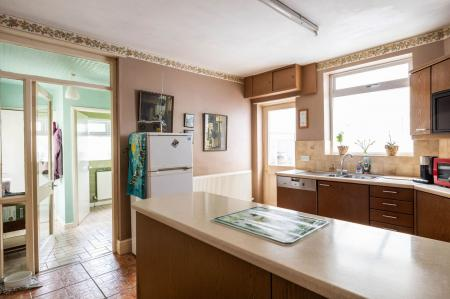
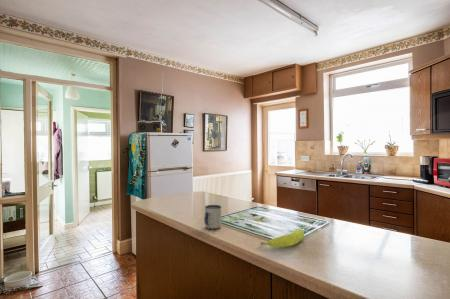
+ mug (211, 217)
+ fruit (285, 235)
